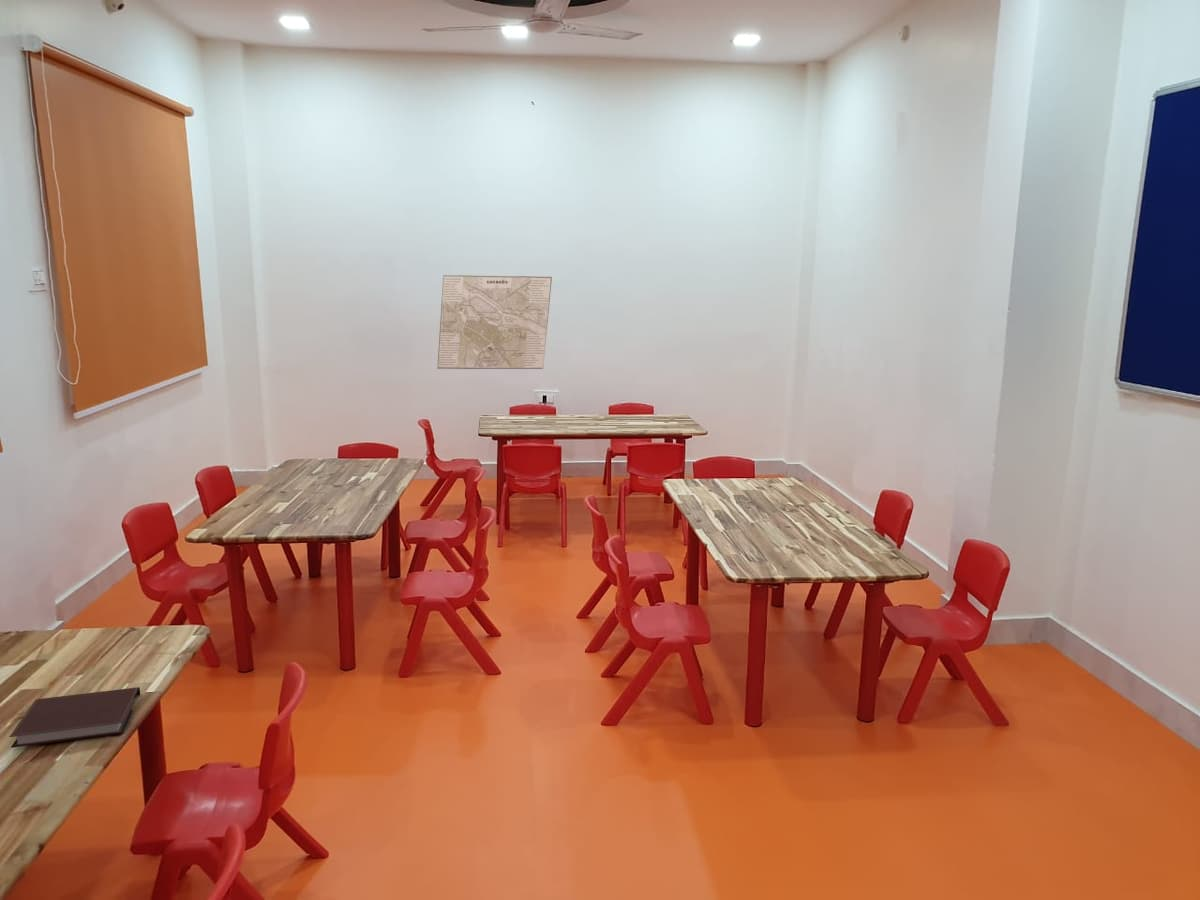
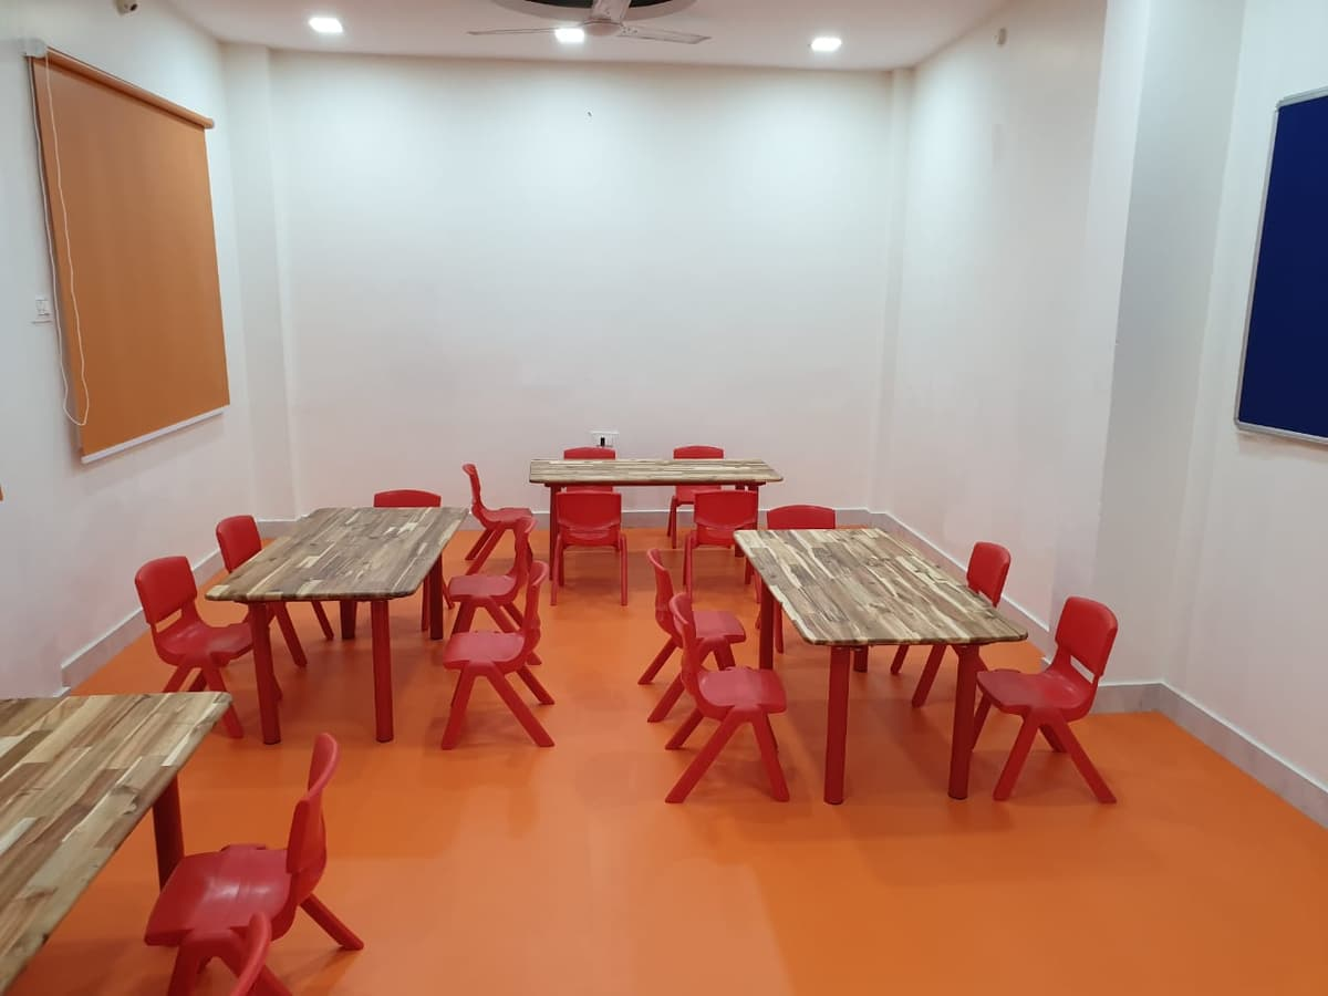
- notebook (78, 715)
- map (494, 322)
